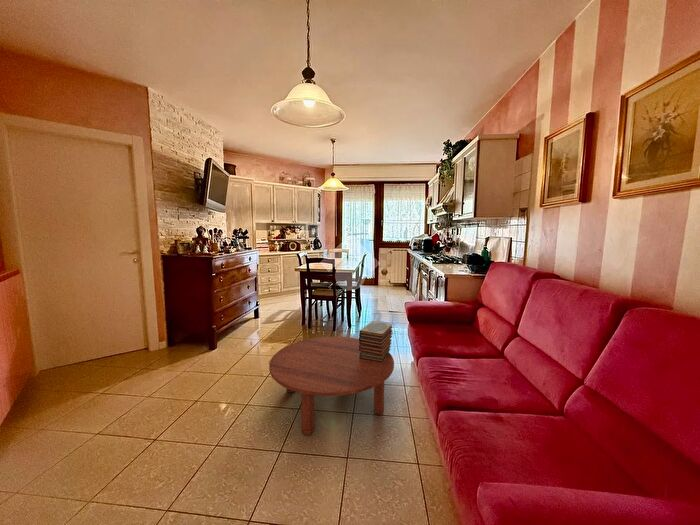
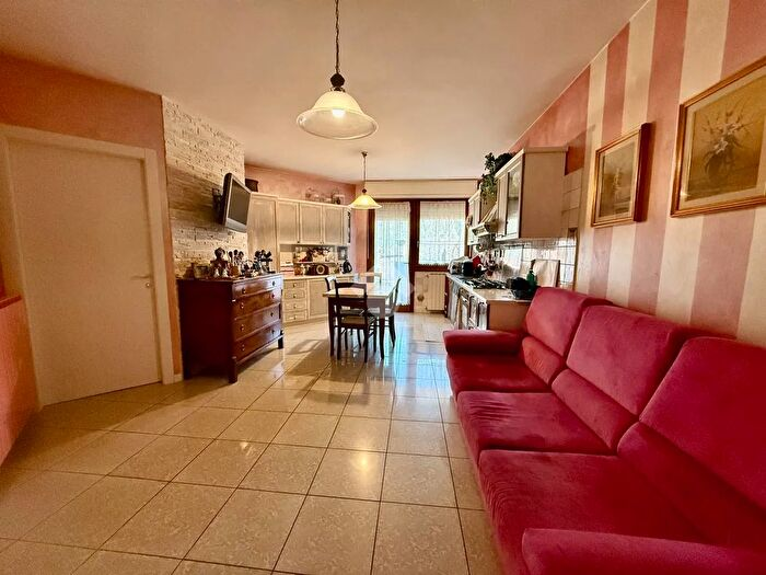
- book stack (376, 340)
- coffee table (332, 379)
